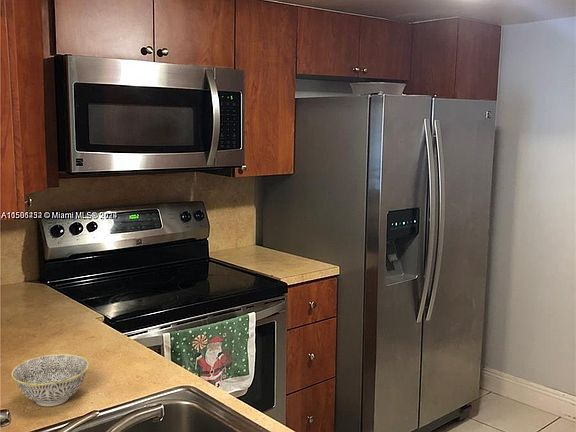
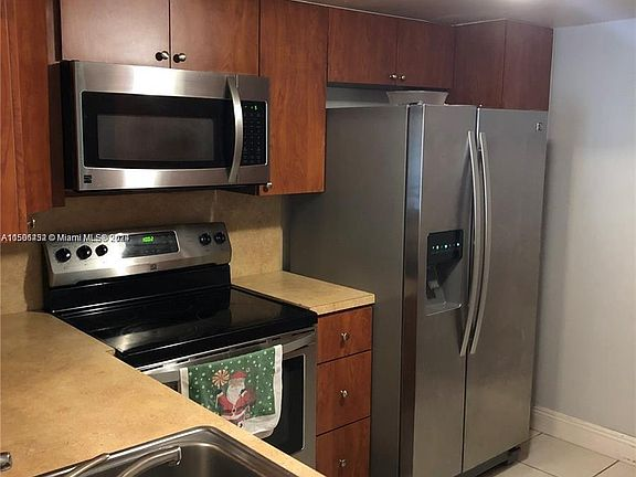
- bowl (51, 383)
